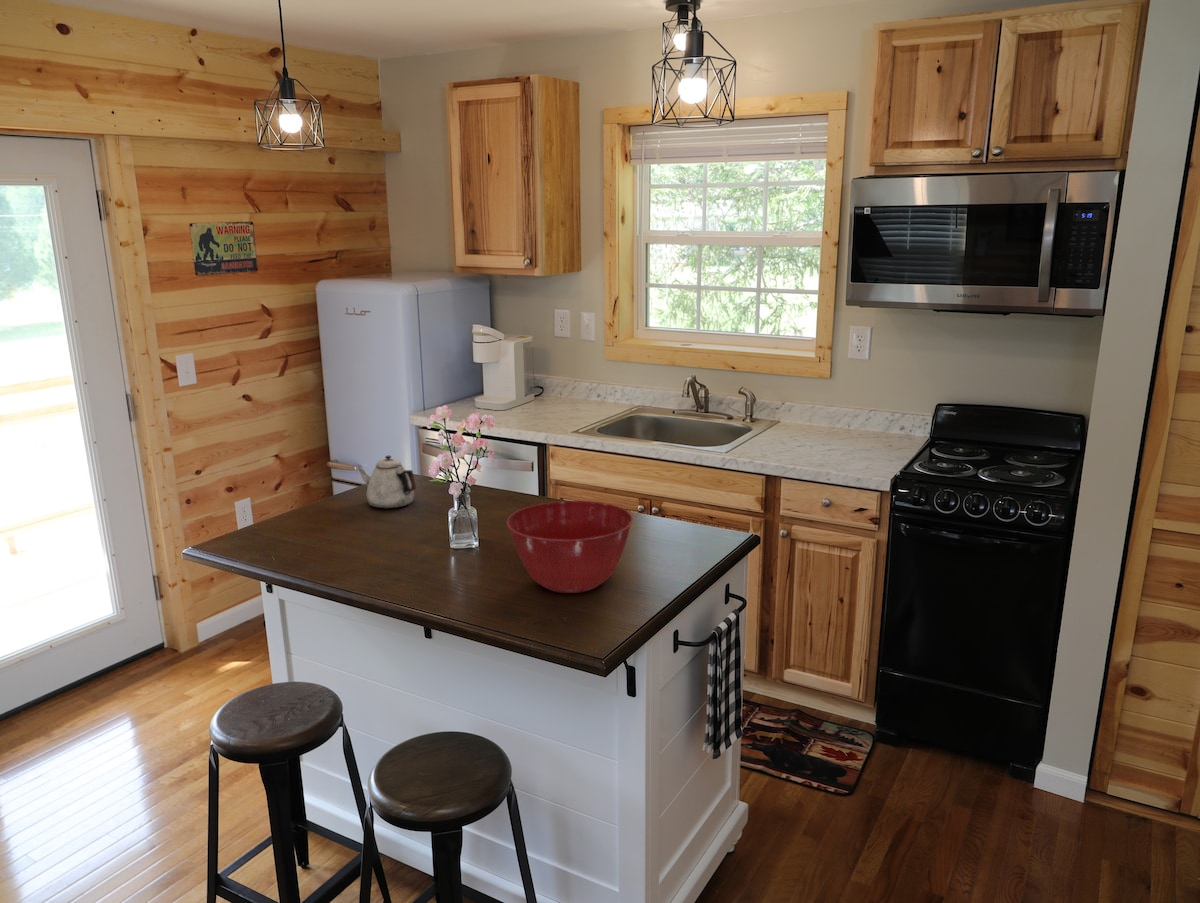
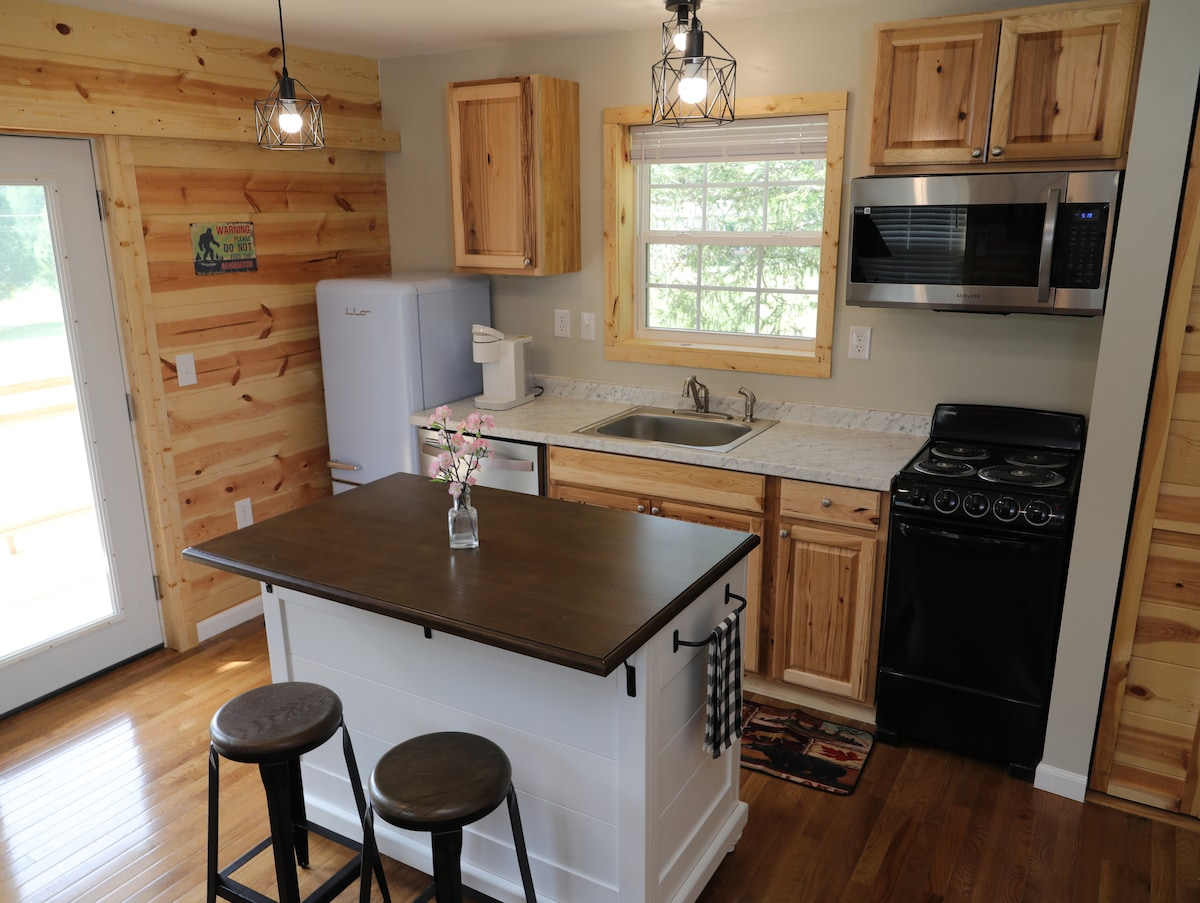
- mixing bowl (570, 550)
- teapot (385, 479)
